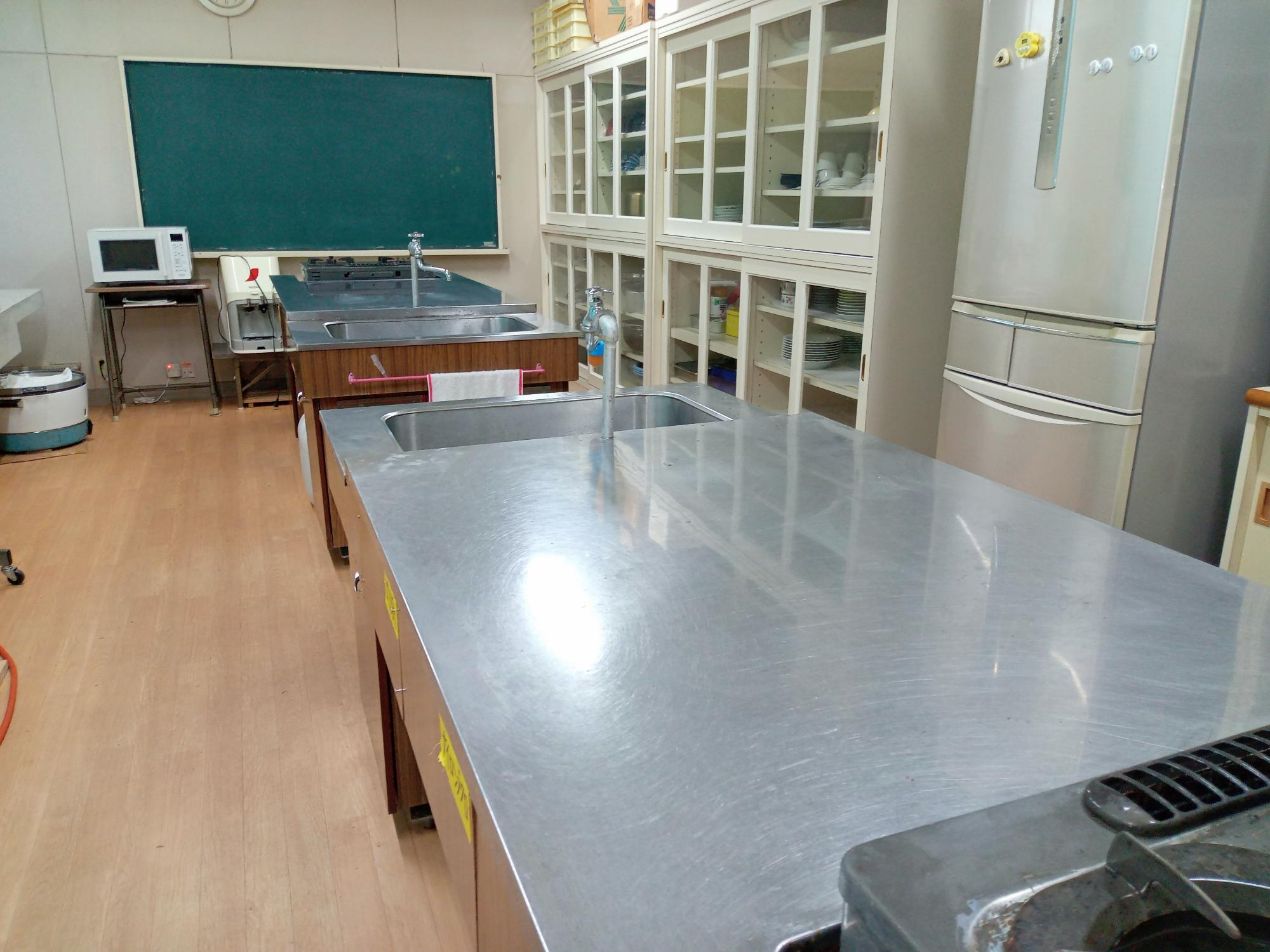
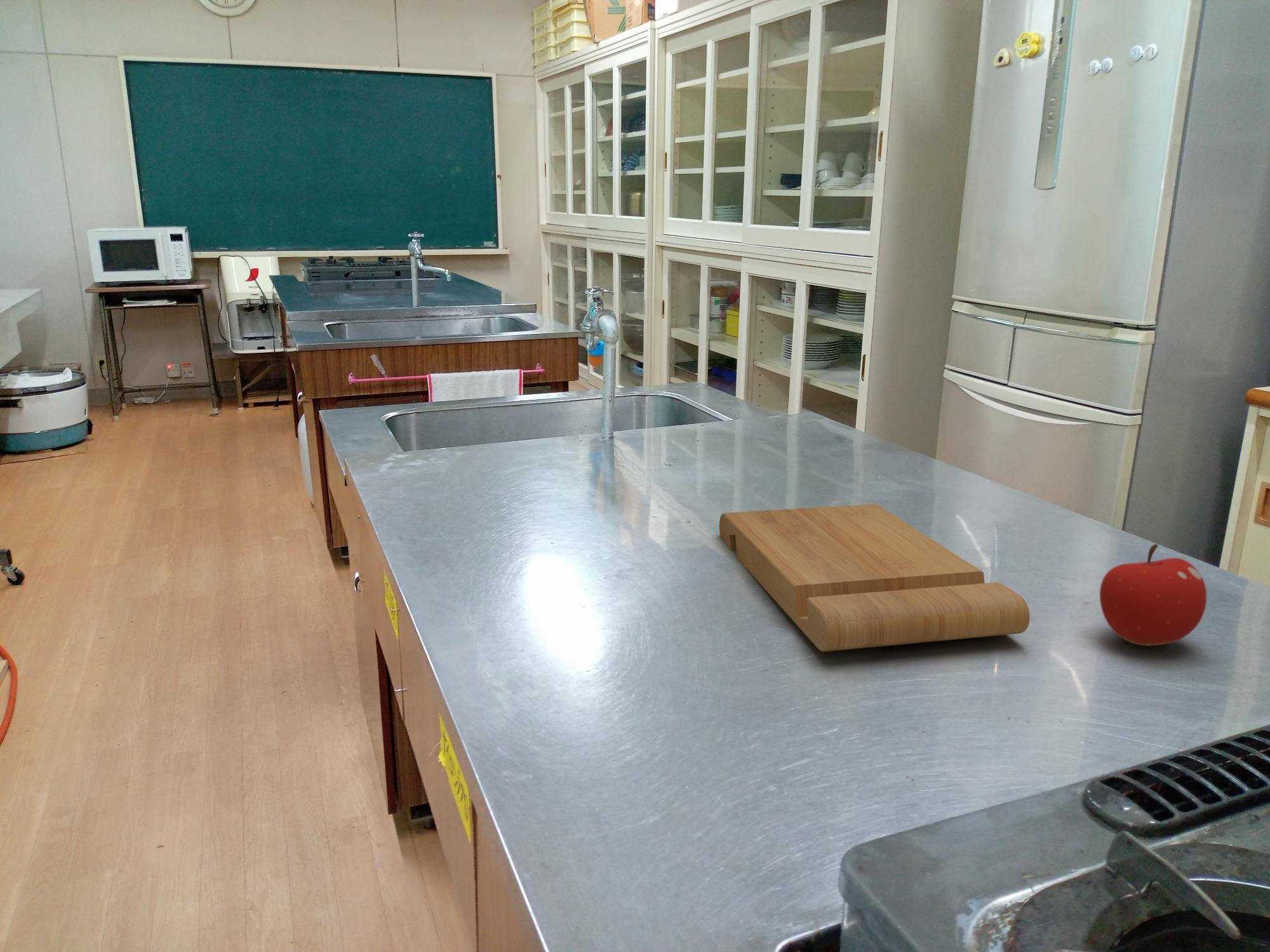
+ fruit (1153, 595)
+ cutting board (852, 565)
